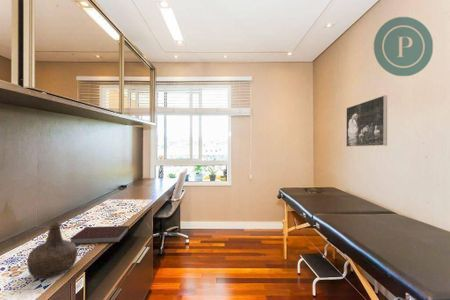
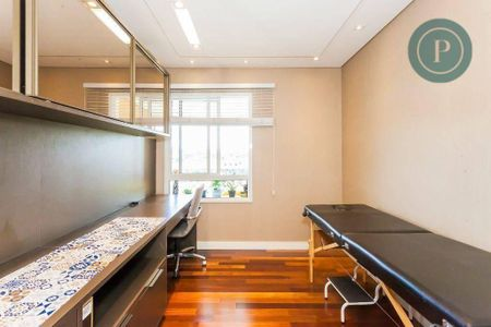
- bottle (53, 247)
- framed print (364, 124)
- notebook (101, 234)
